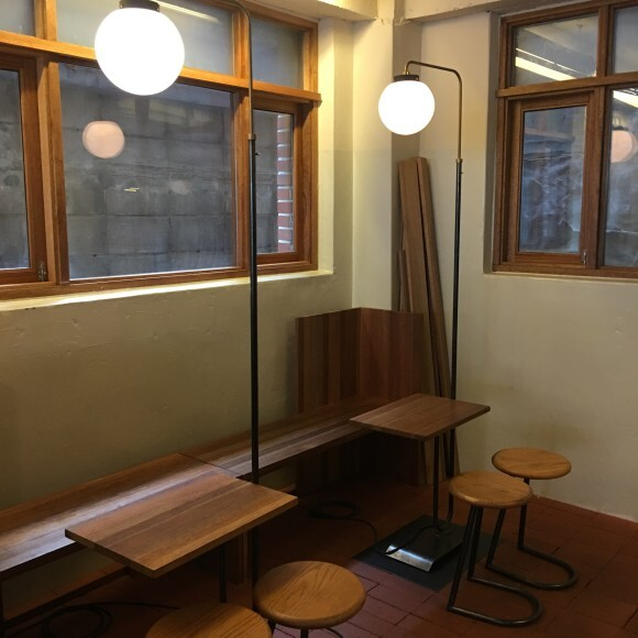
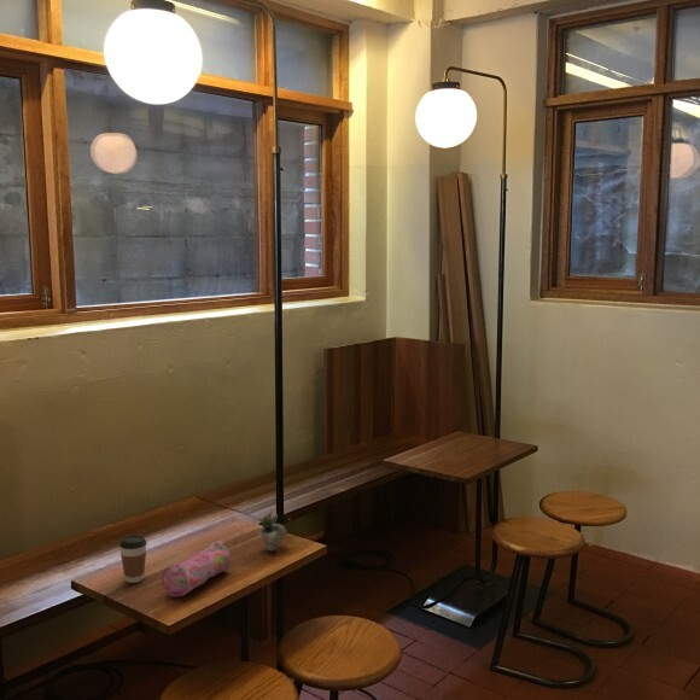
+ pencil case (198, 567)
+ succulent plant (279, 531)
+ coffee cup (133, 559)
